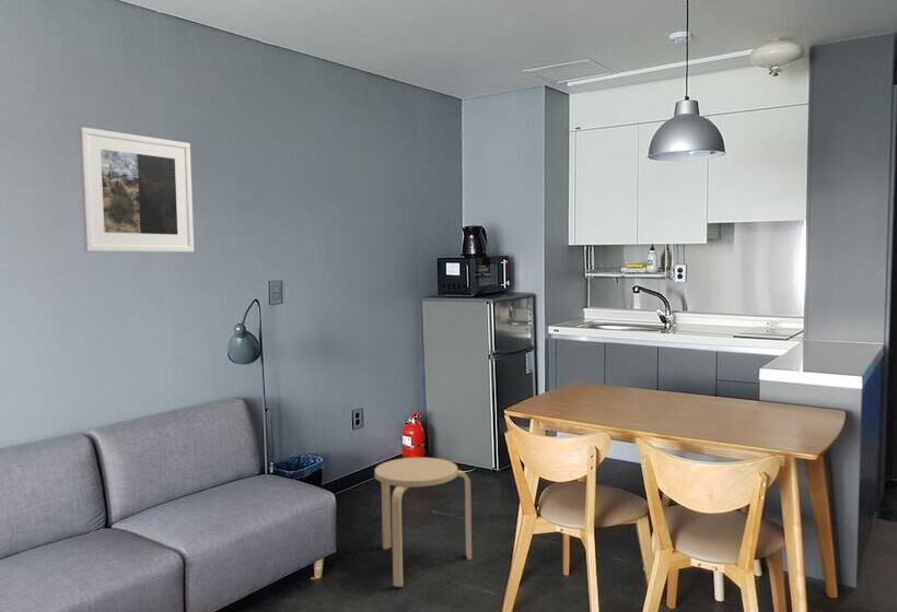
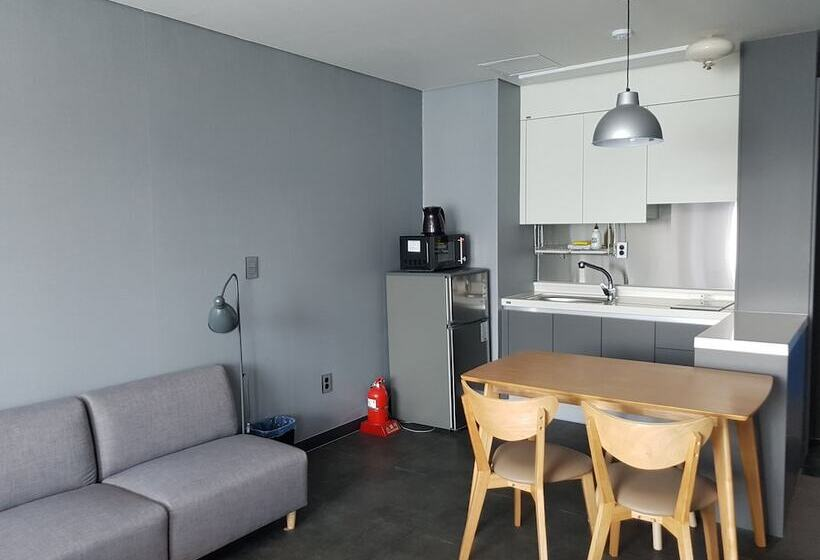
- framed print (140, 193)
- stool (400, 514)
